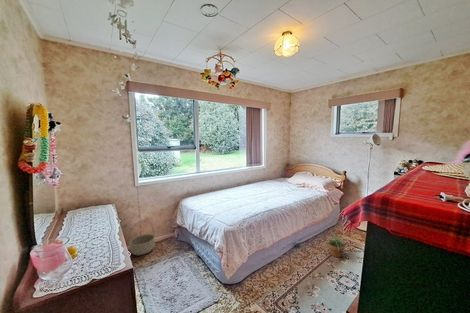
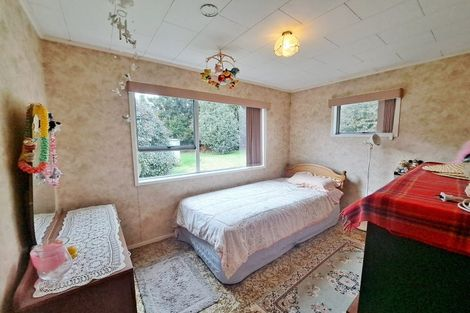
- potted plant (336, 244)
- basket (142, 235)
